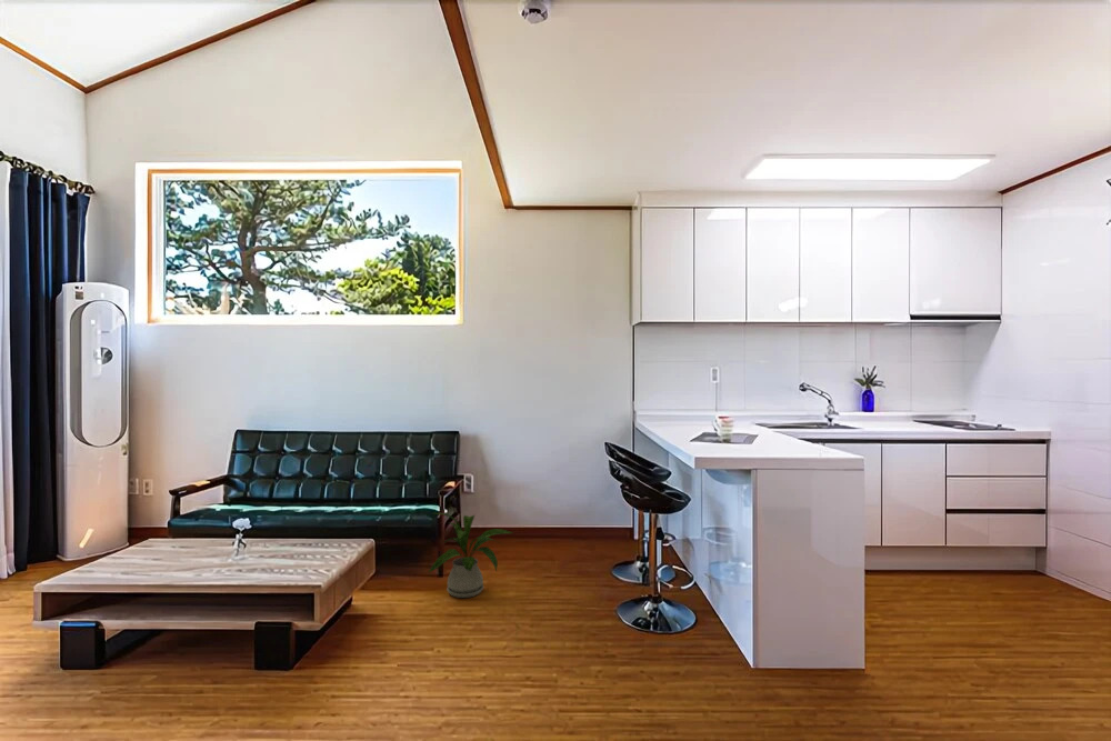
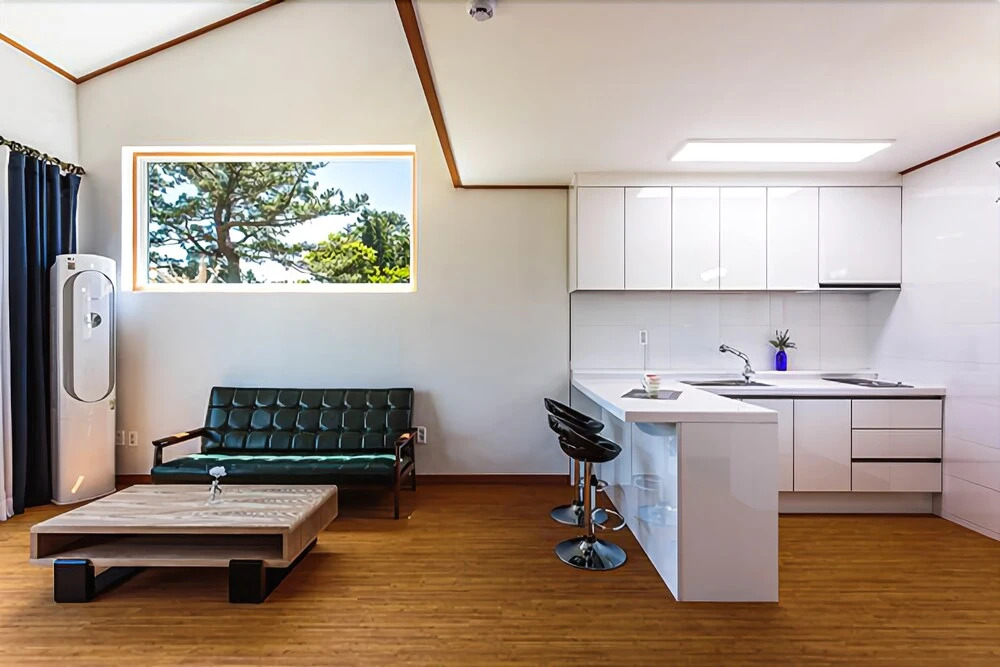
- house plant (472, 552)
